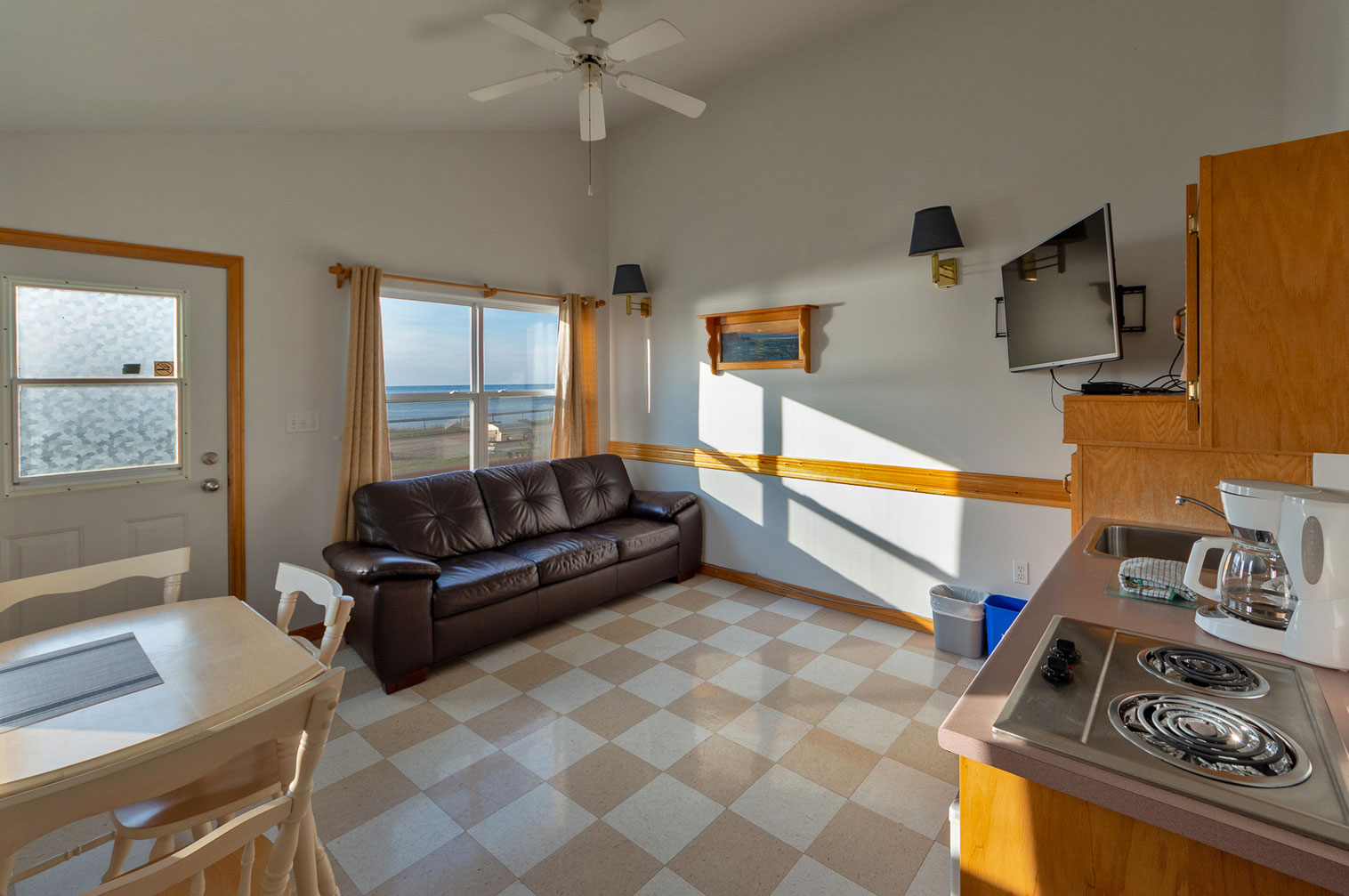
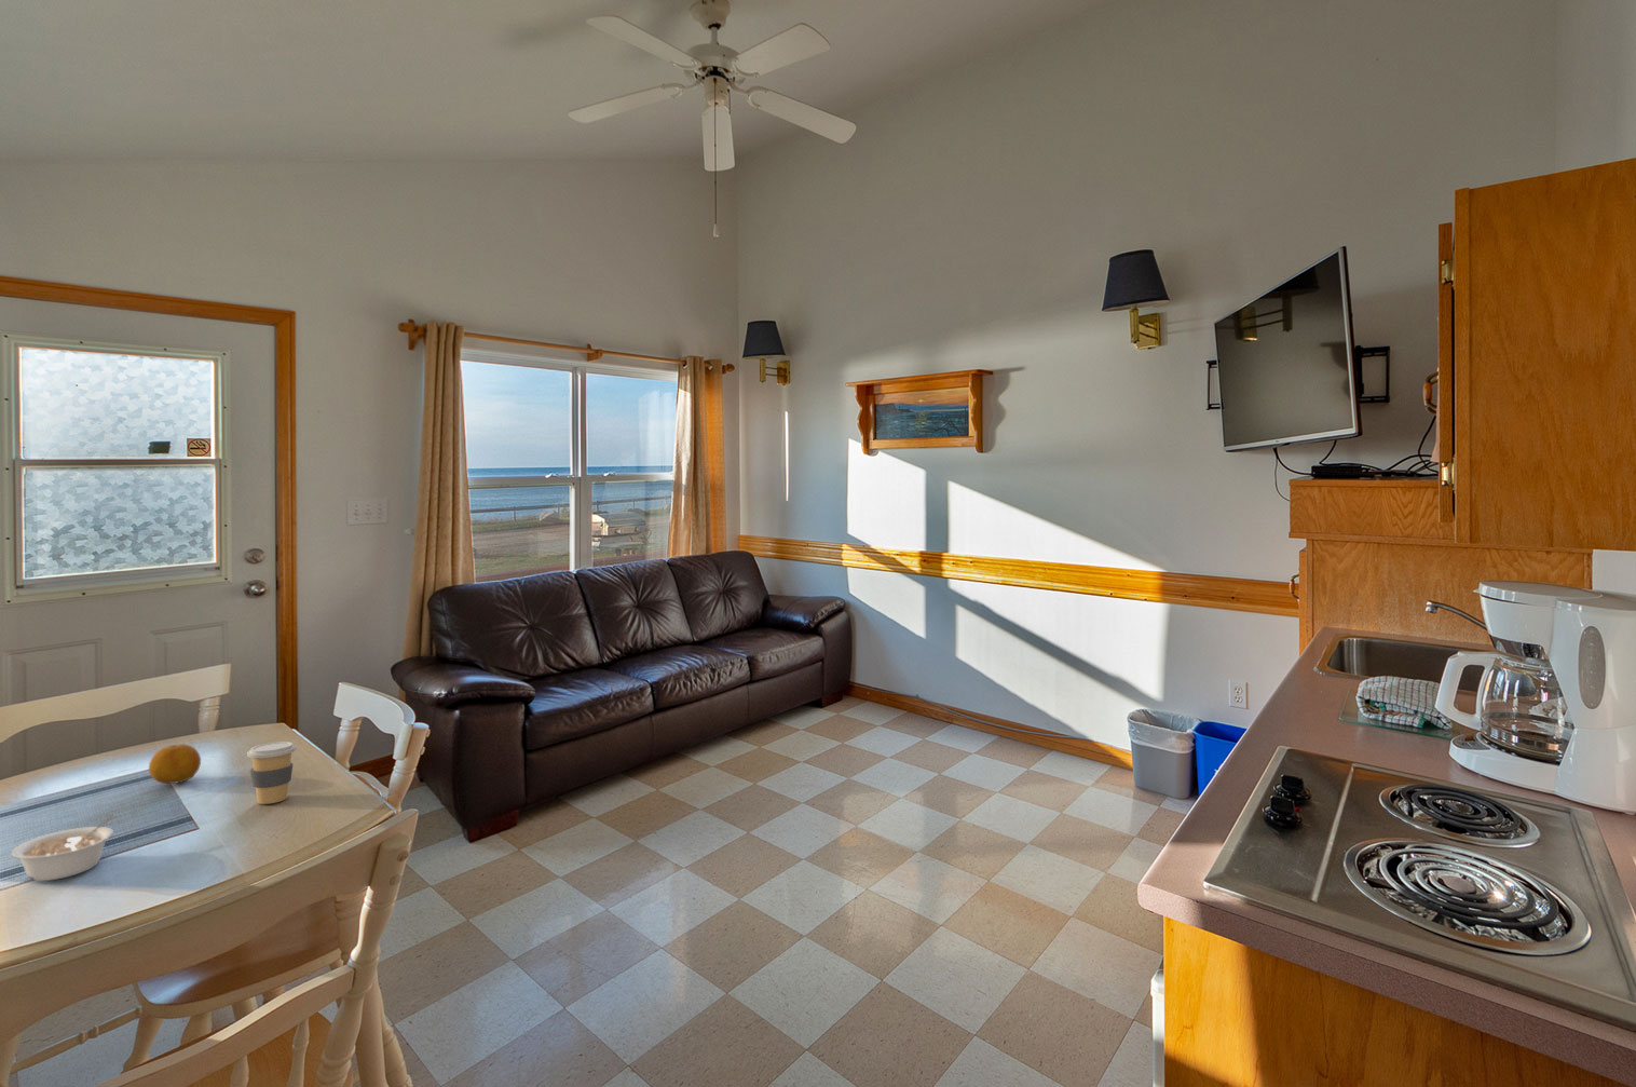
+ coffee cup (272, 773)
+ legume (64, 850)
+ fruit (175, 764)
